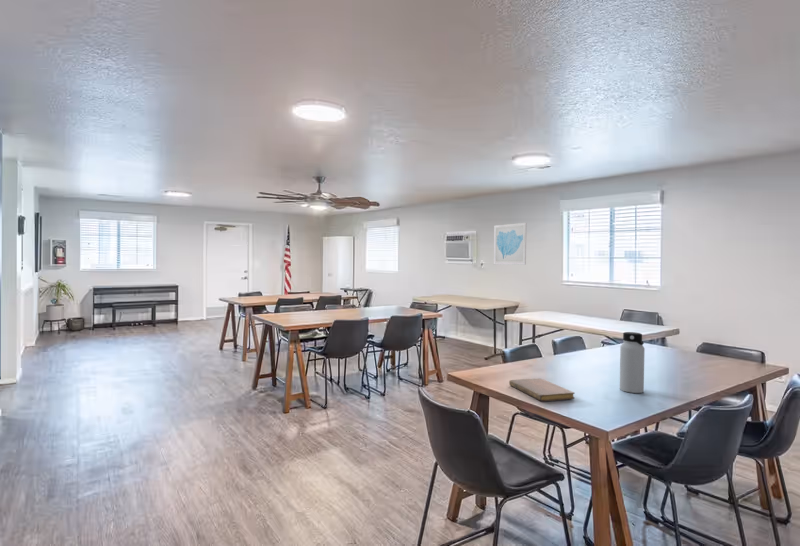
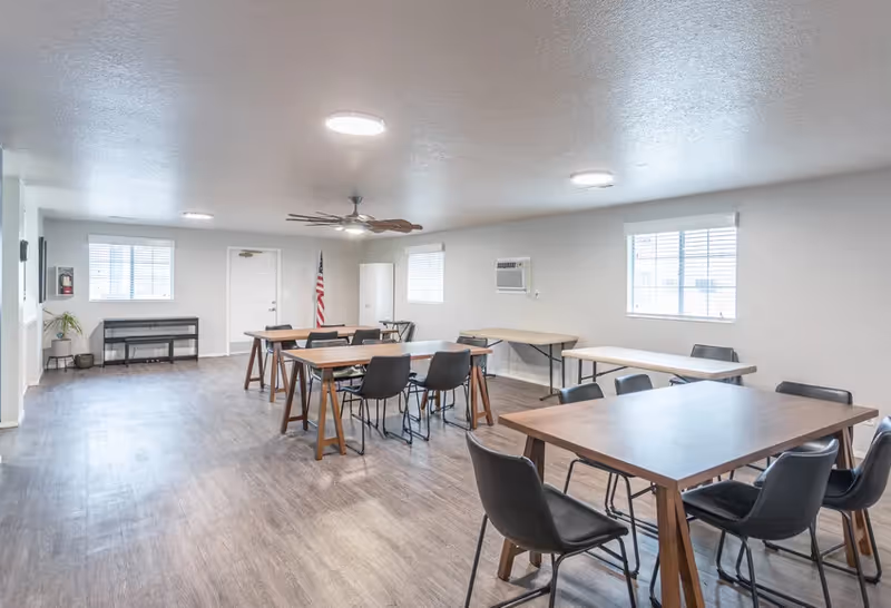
- notebook (540, 388)
- water bottle (632, 361)
- wall art (509, 244)
